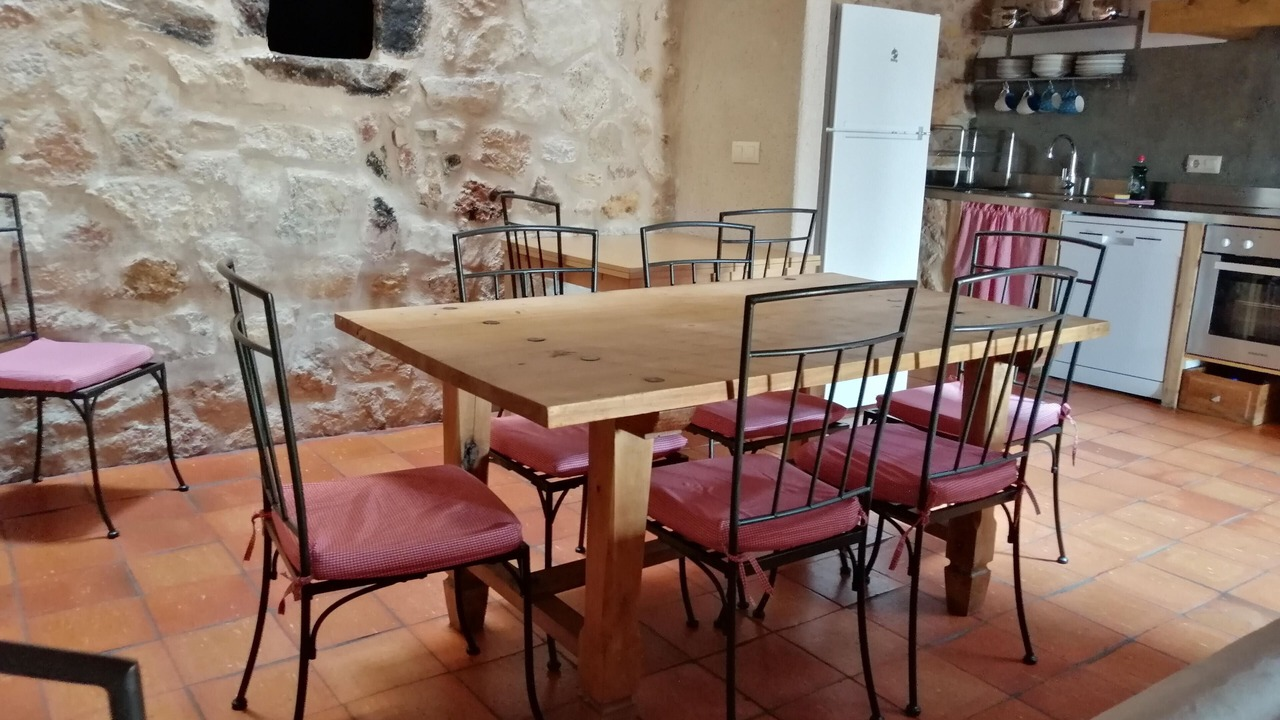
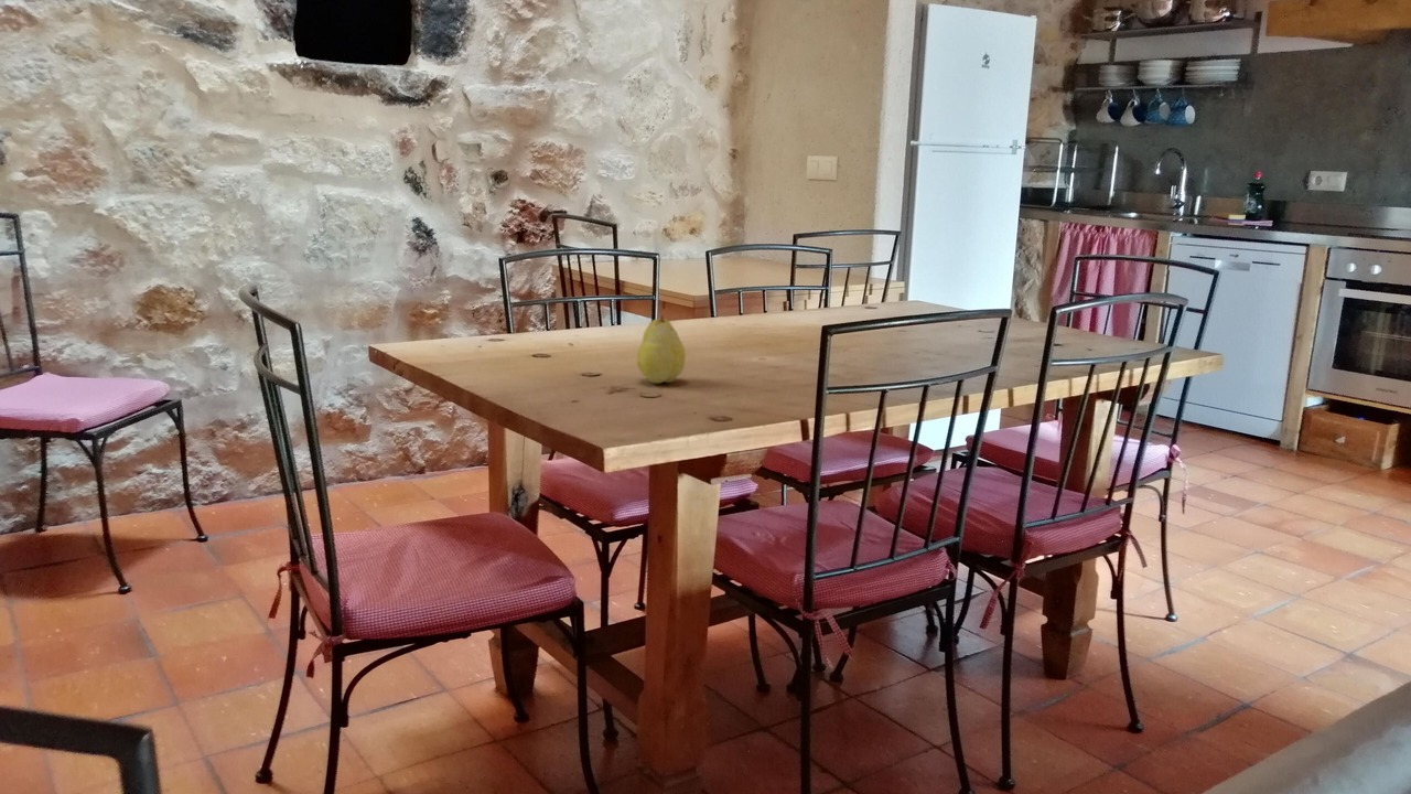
+ fruit (659, 347)
